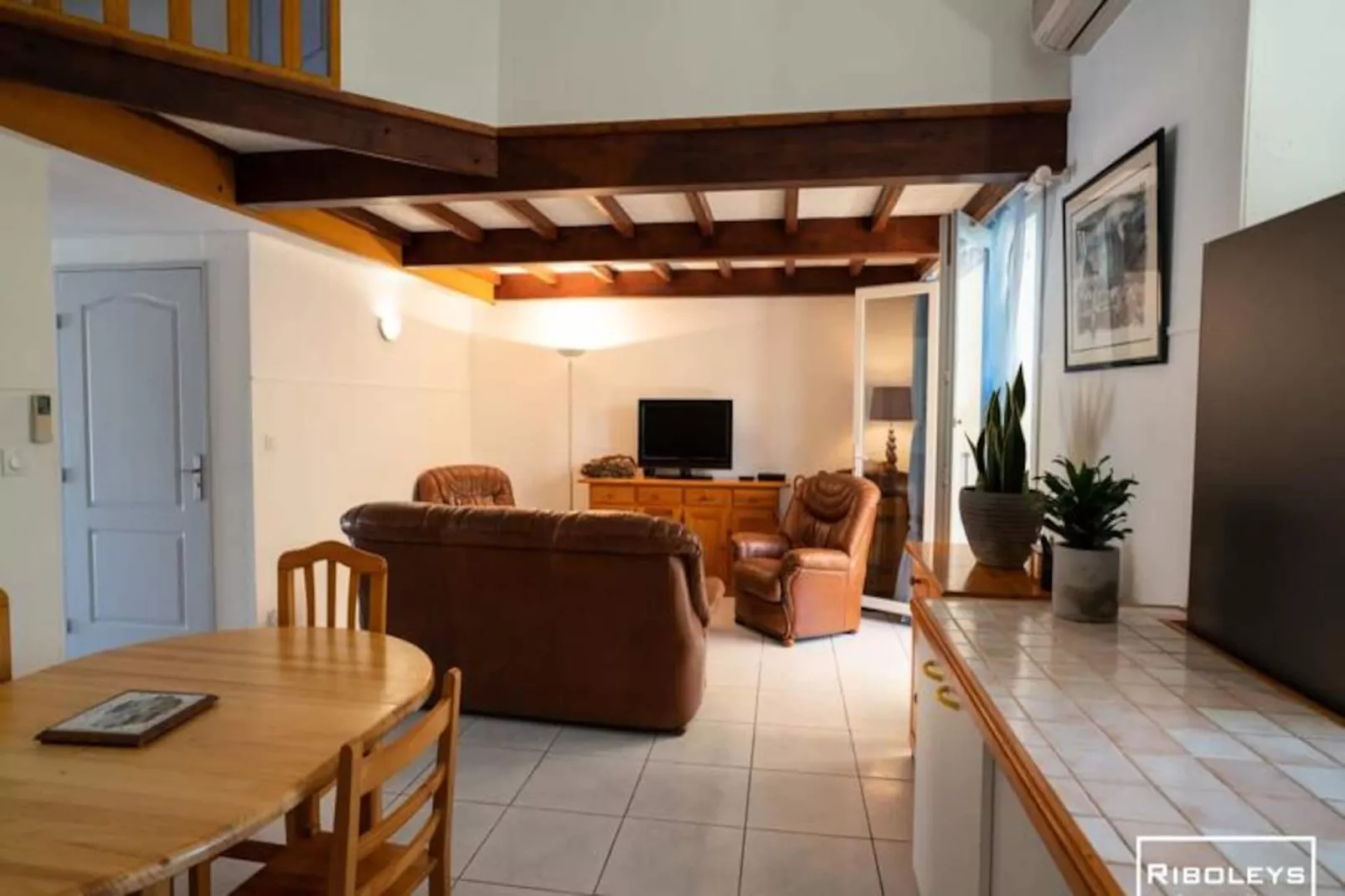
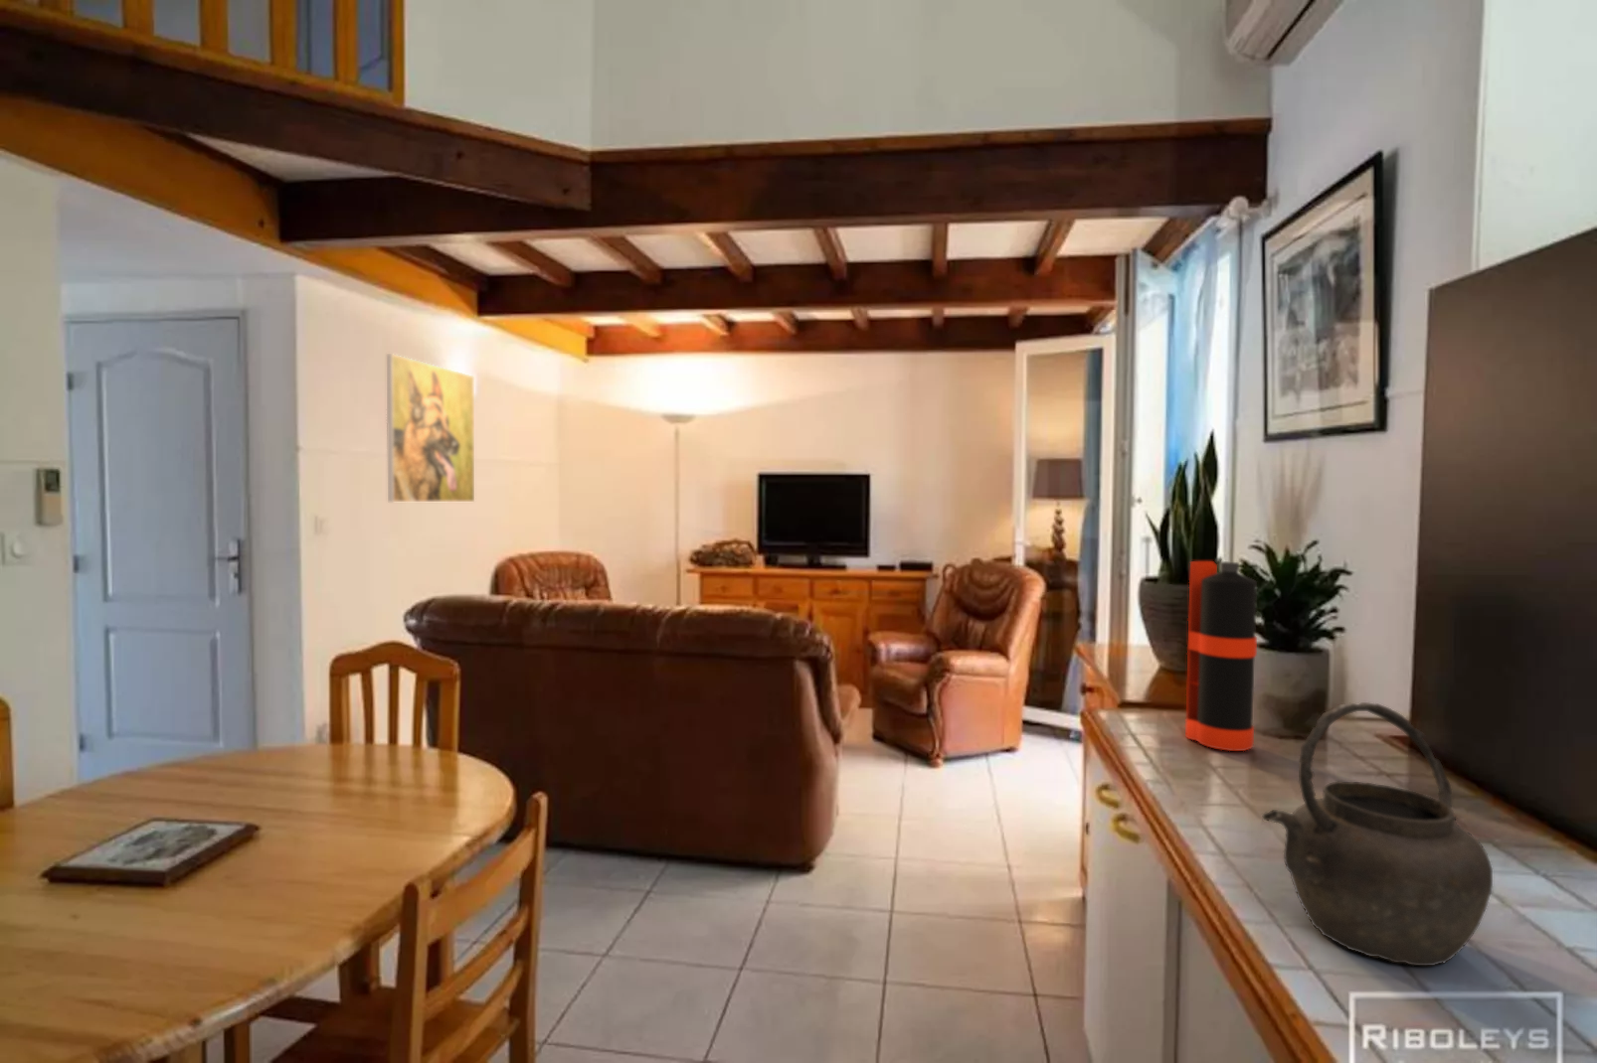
+ bottle (1221, 653)
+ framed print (433, 434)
+ kettle (1358, 822)
